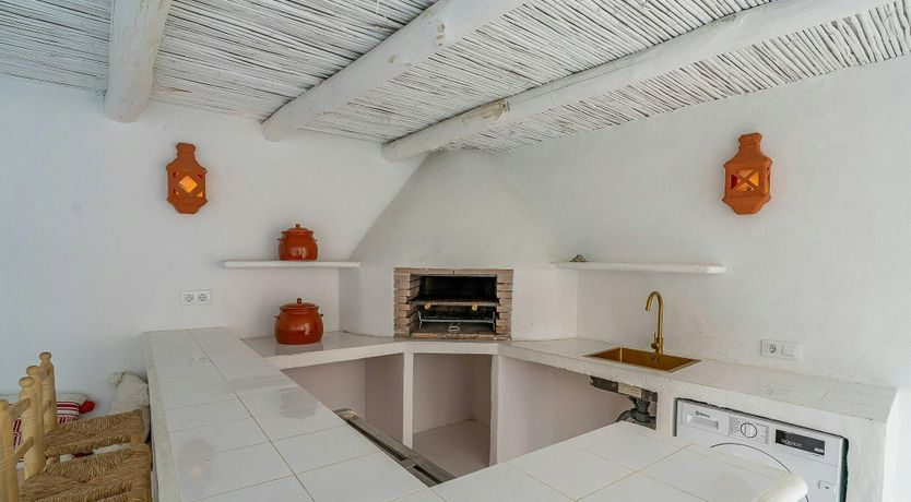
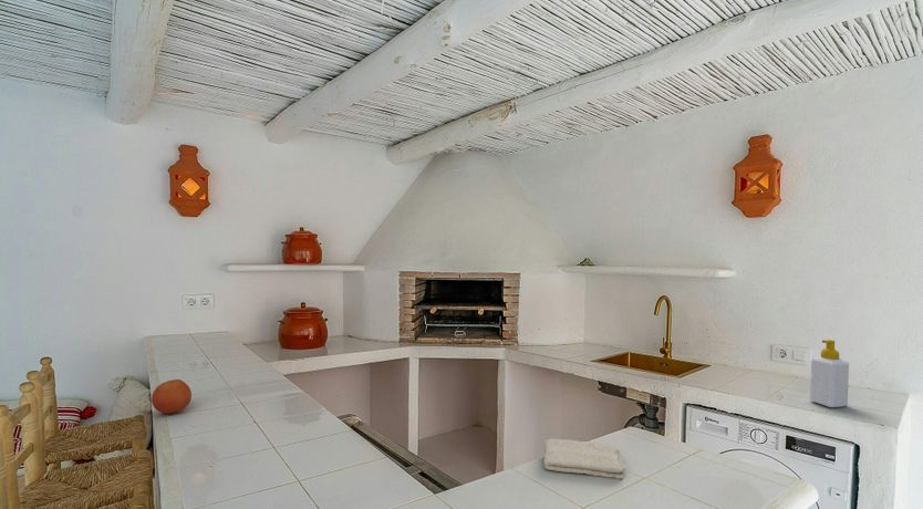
+ soap bottle (829, 372)
+ washcloth (582, 457)
+ fruit (172, 395)
